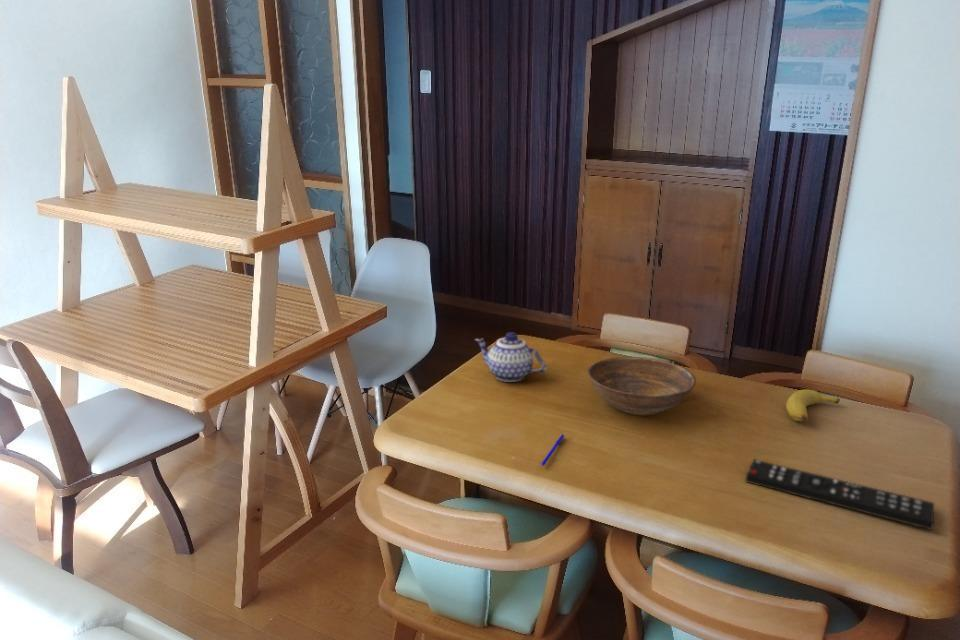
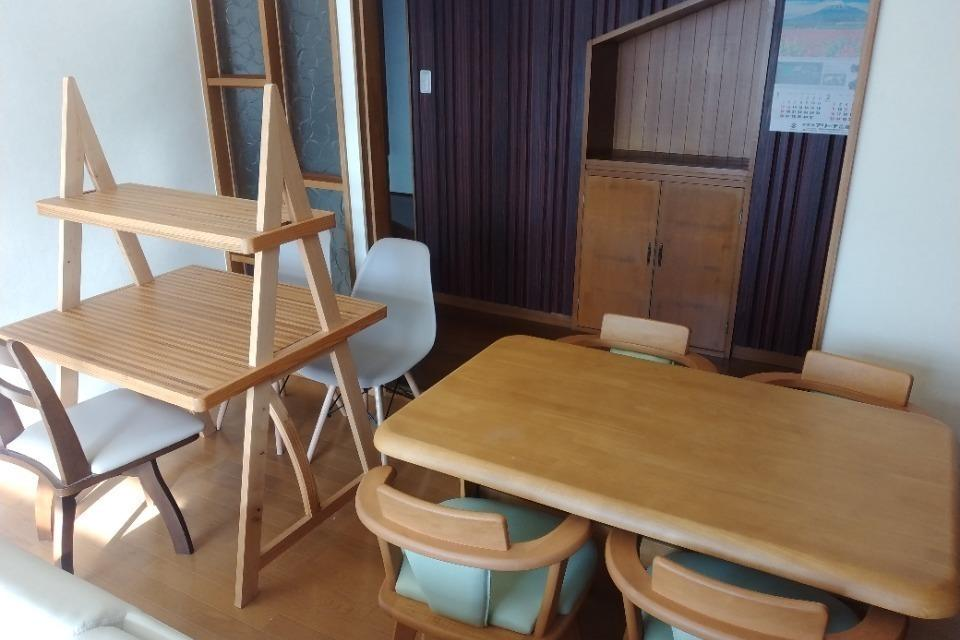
- remote control (835, 490)
- banana (810, 404)
- teapot (509, 354)
- bowl (639, 390)
- pen (552, 450)
